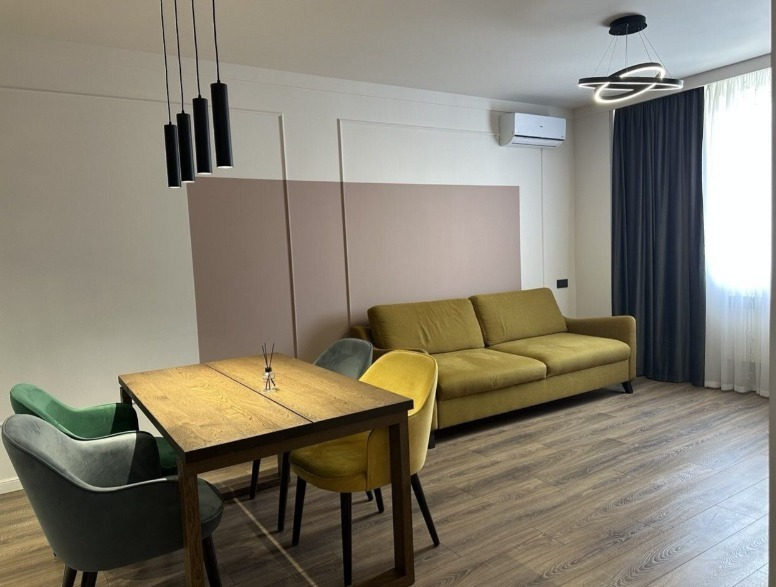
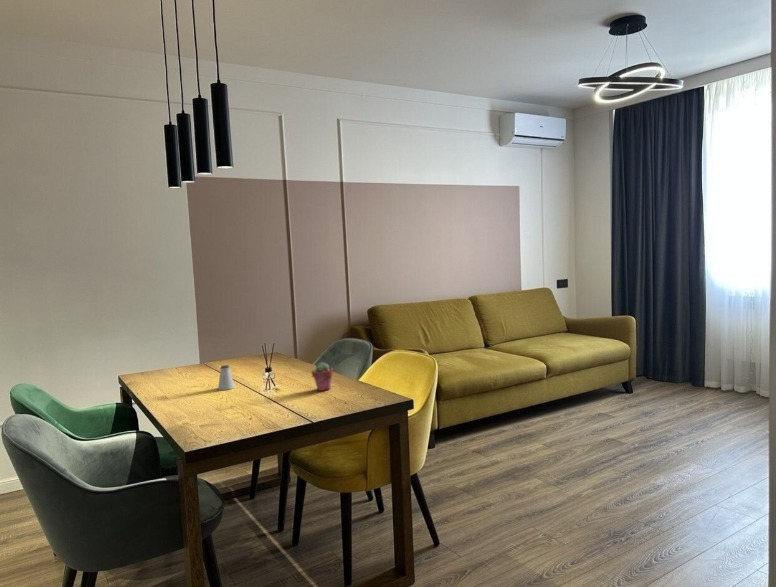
+ saltshaker (225, 376)
+ potted succulent (322, 375)
